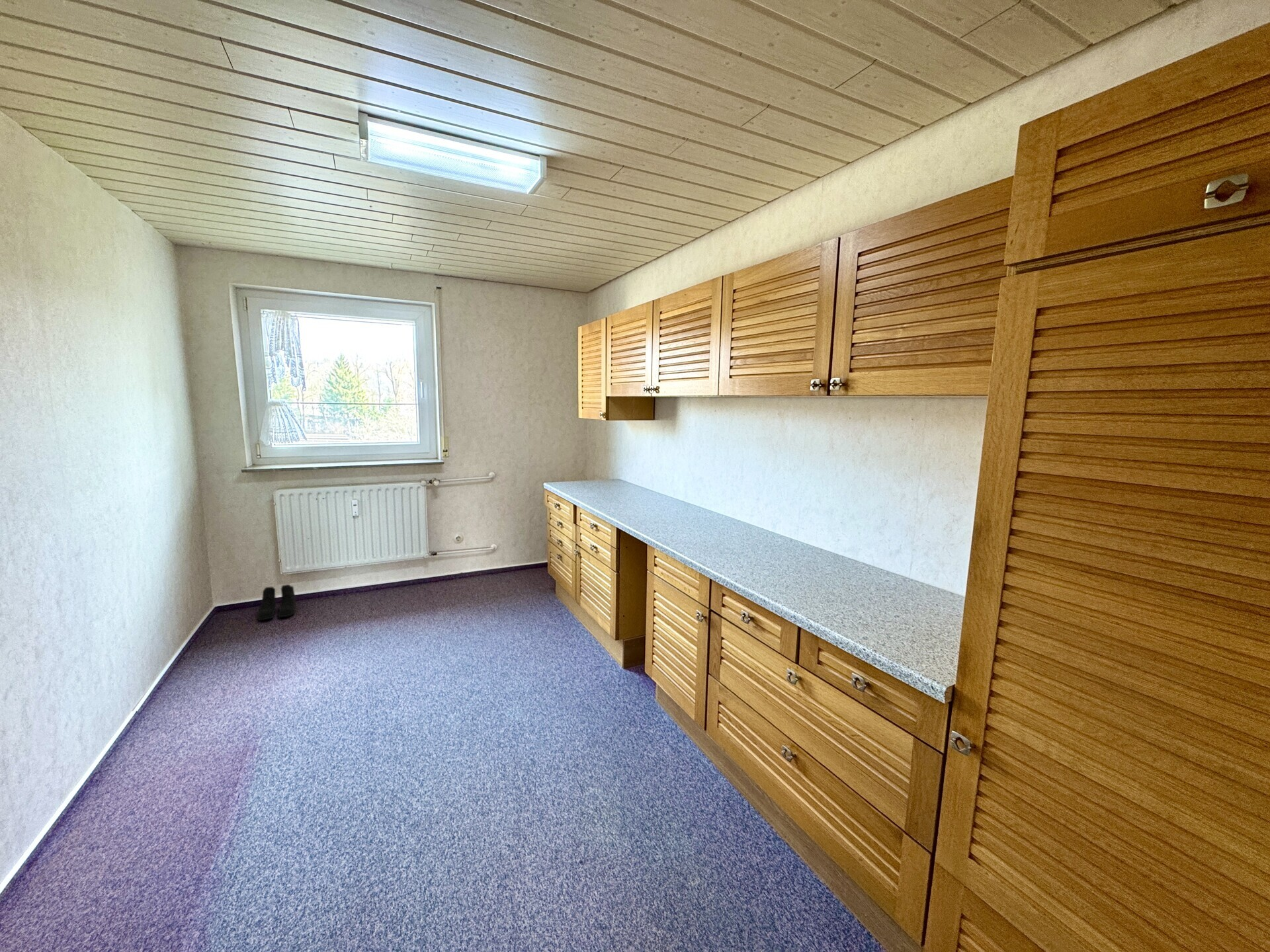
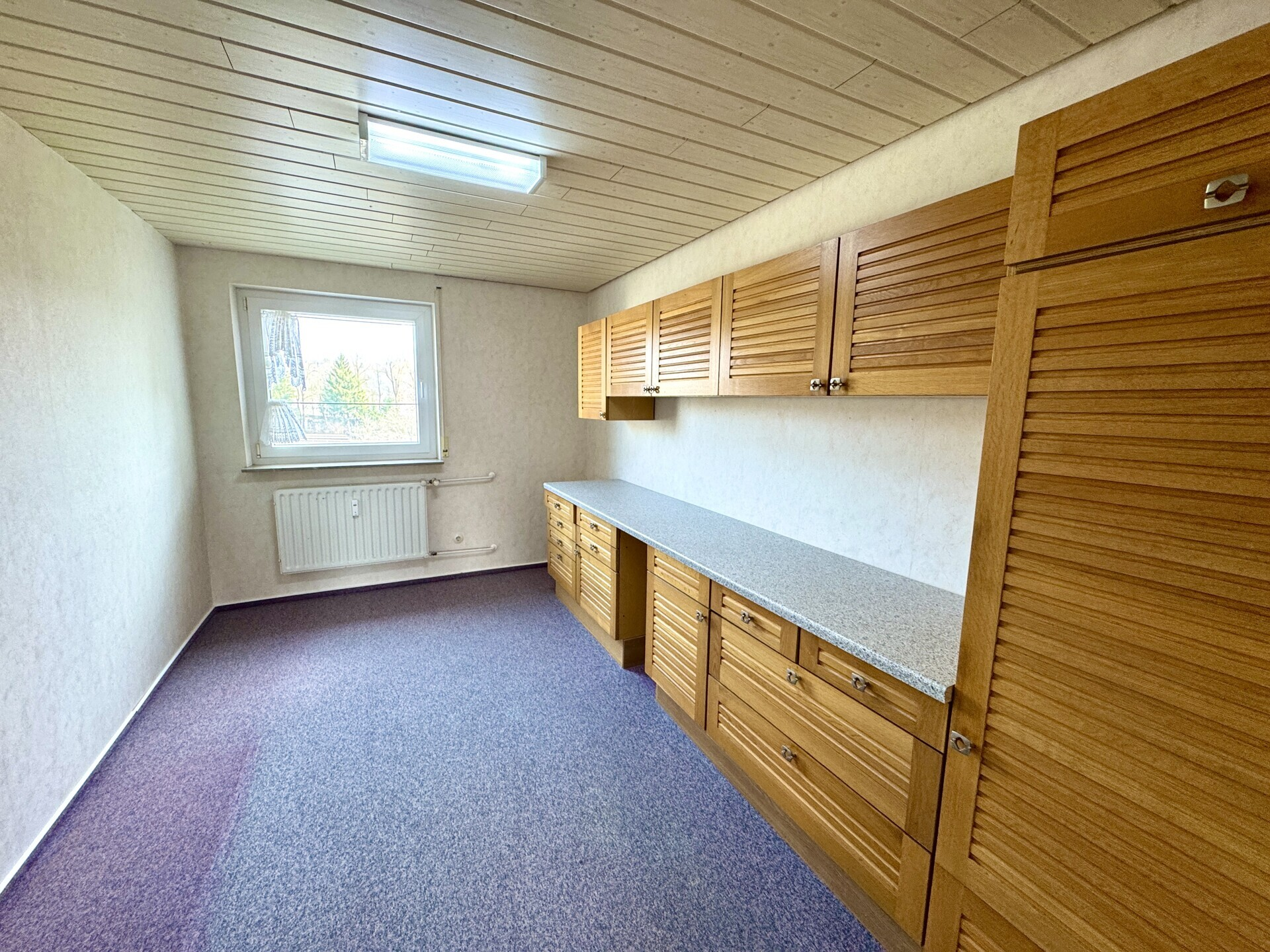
- boots (275, 600)
